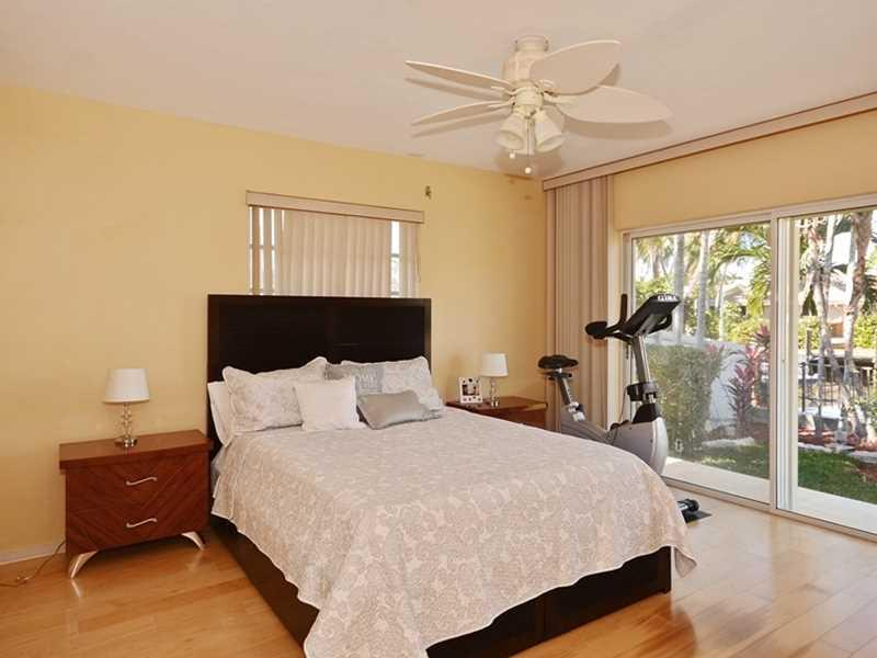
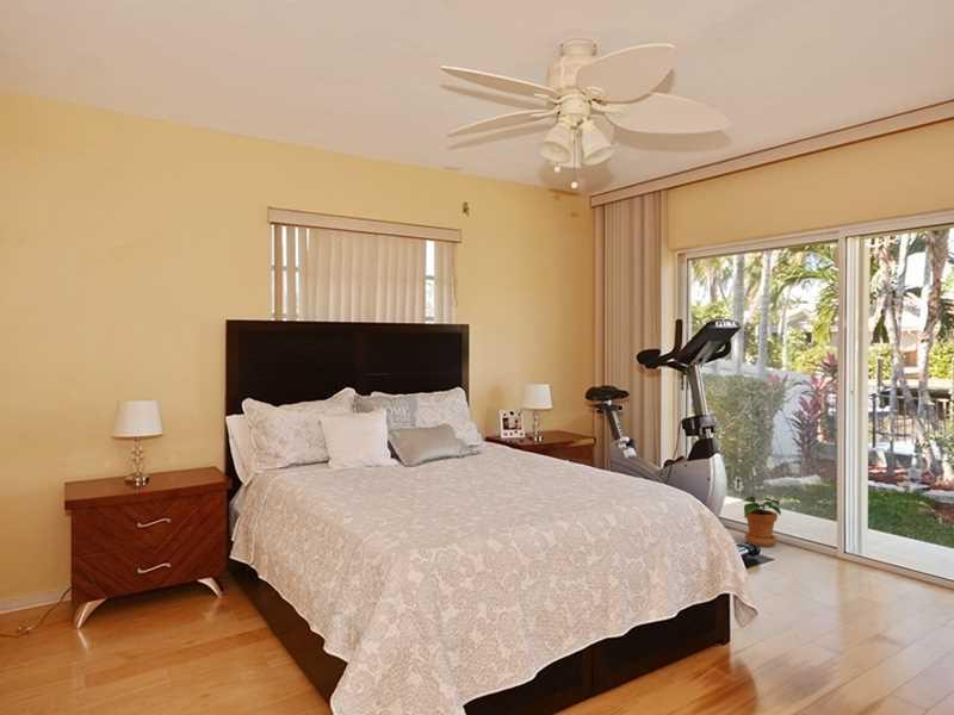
+ potted plant (756, 520)
